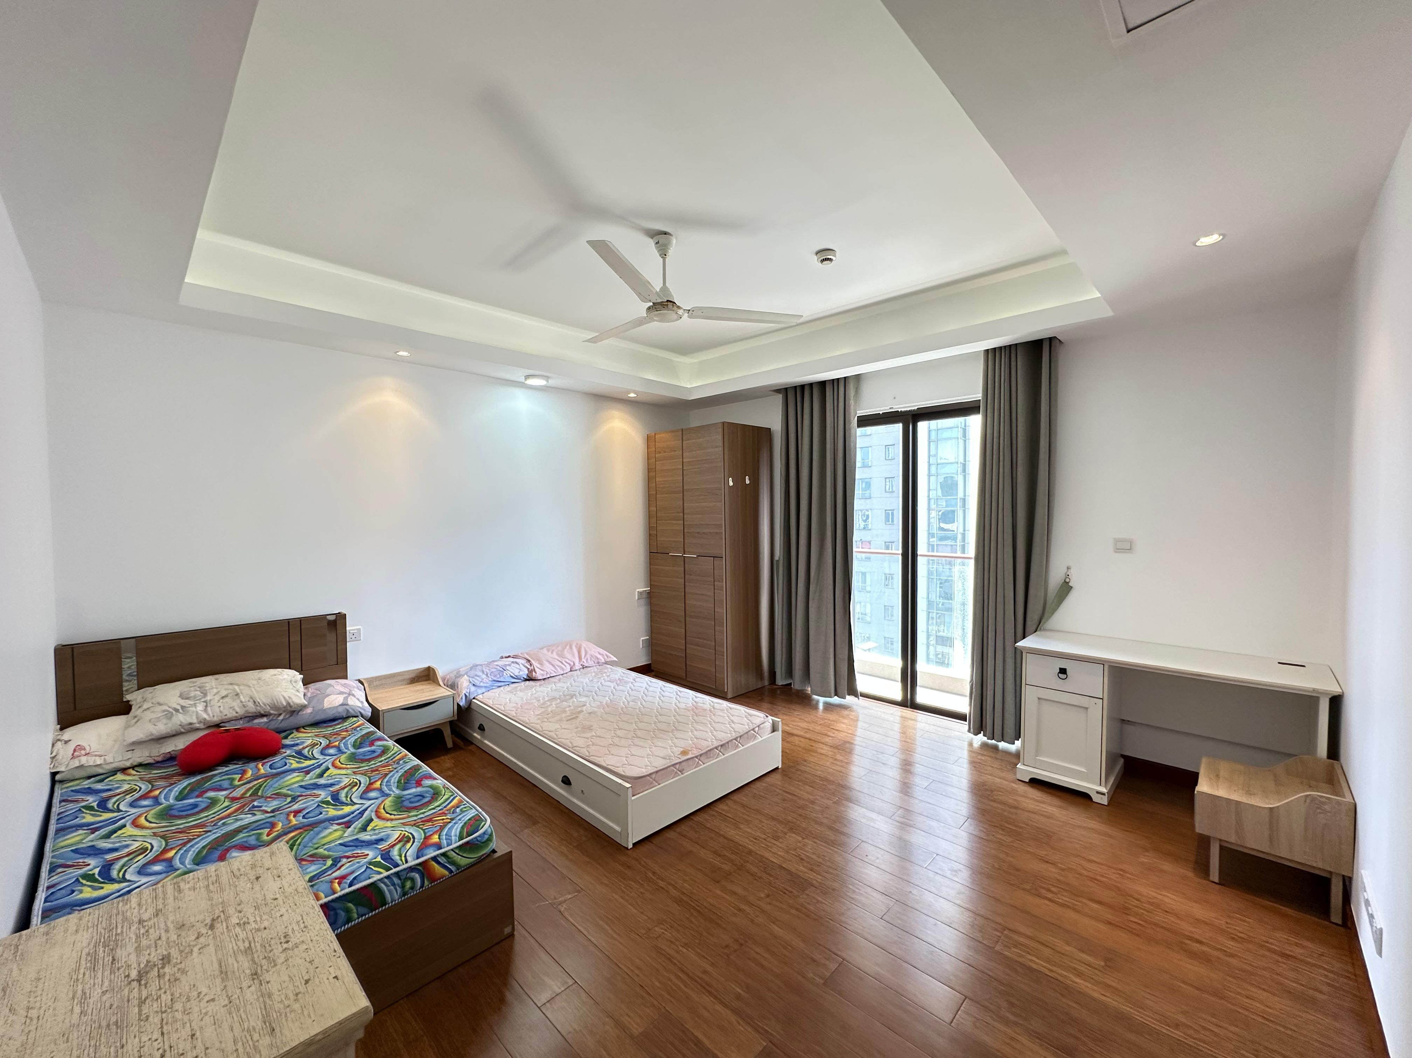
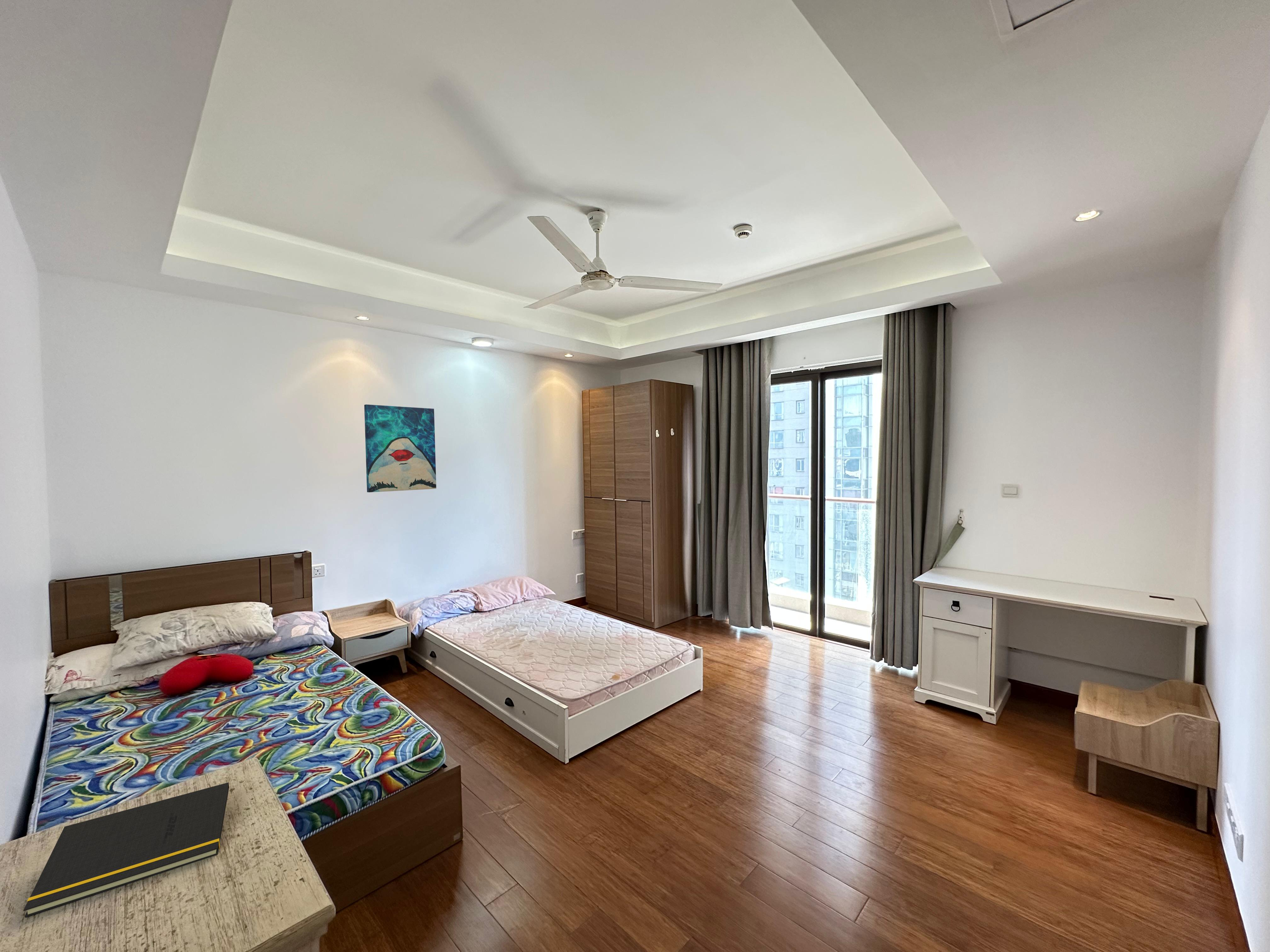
+ notepad (141, 840)
+ wall art (402, 449)
